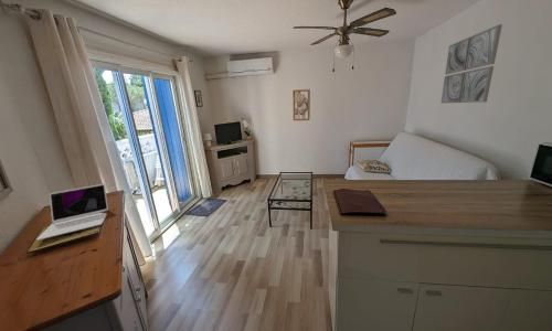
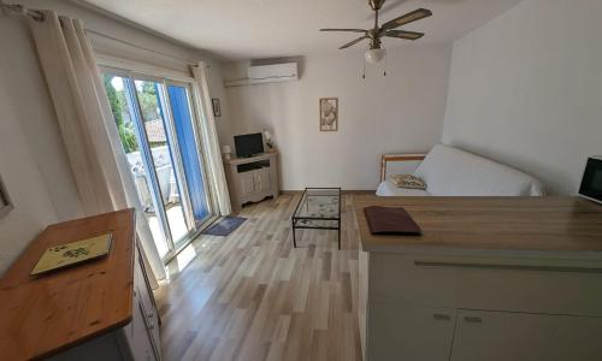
- laptop (74, 206)
- wall art (466, 70)
